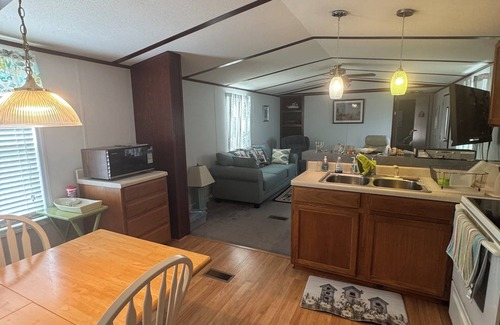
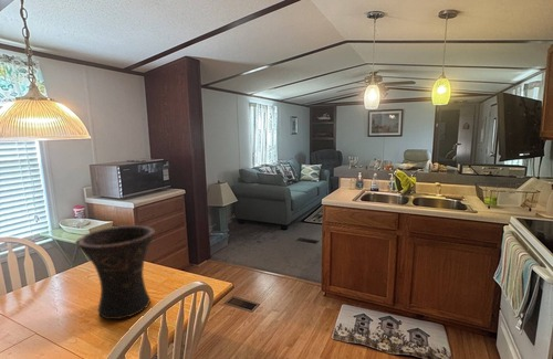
+ vase (121, 271)
